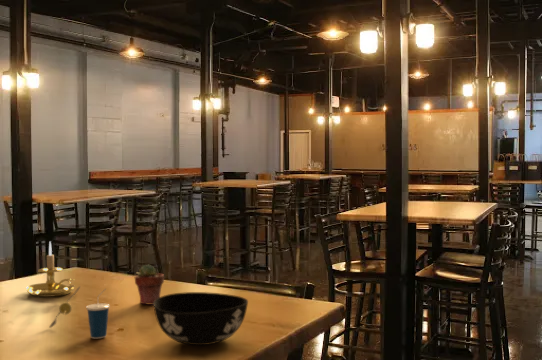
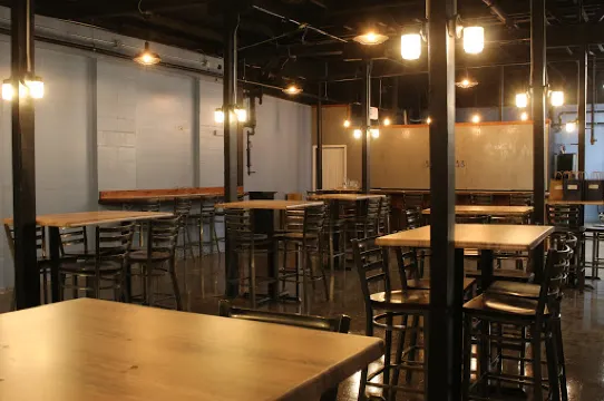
- bowl (201, 320)
- cup (98, 312)
- potted succulent (149, 283)
- spoon (68, 307)
- candle holder (53, 267)
